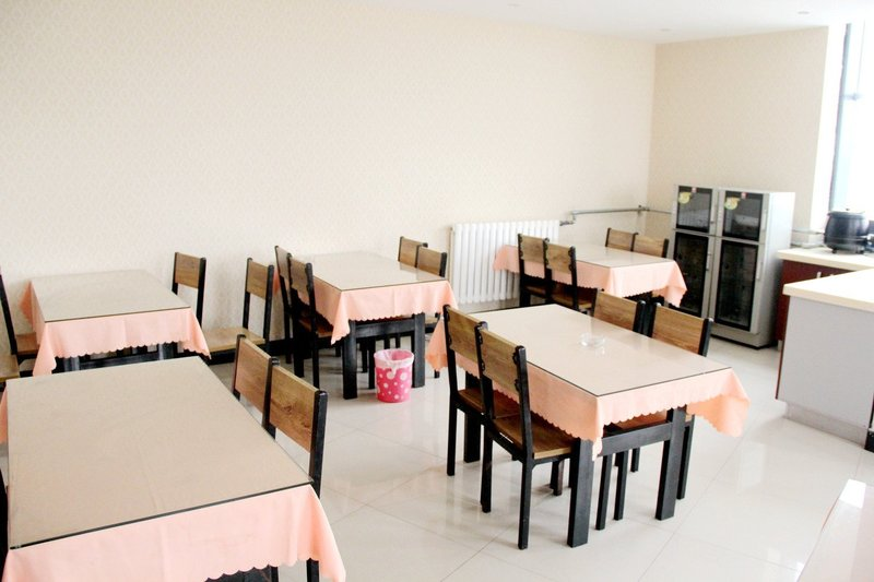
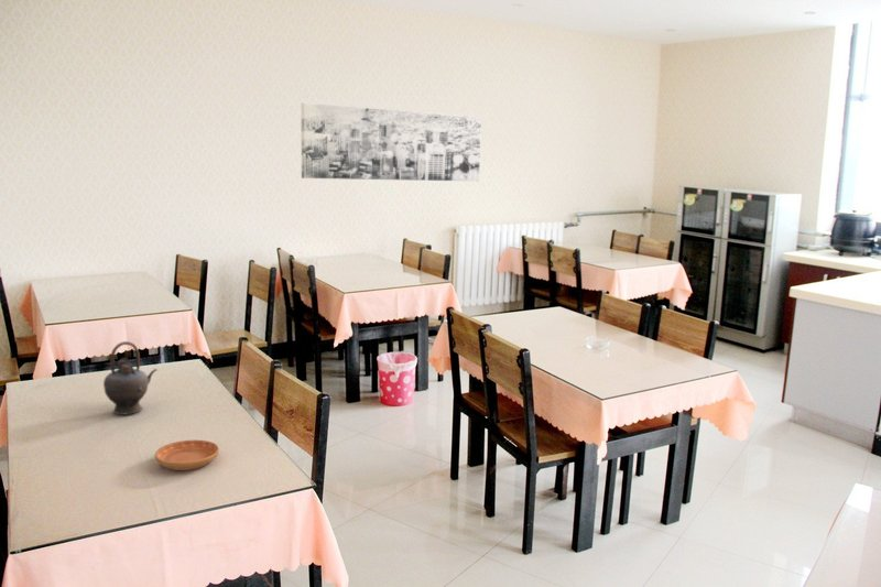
+ teapot (130, 376)
+ wall art (396, 145)
+ saucer (187, 455)
